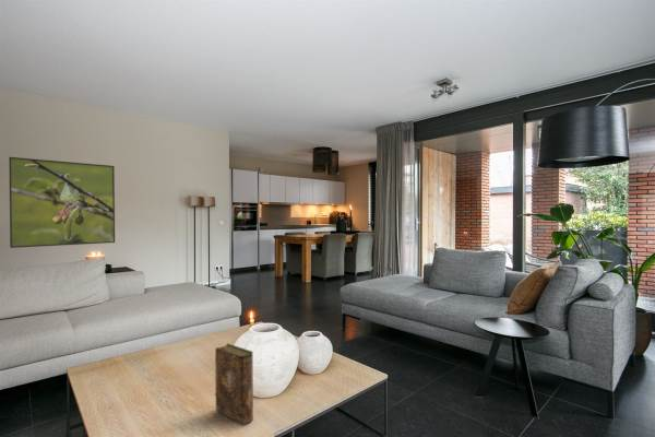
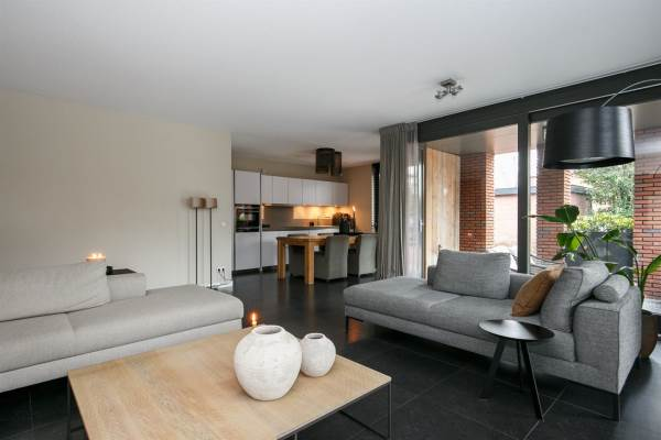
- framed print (66, 203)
- book (235, 381)
